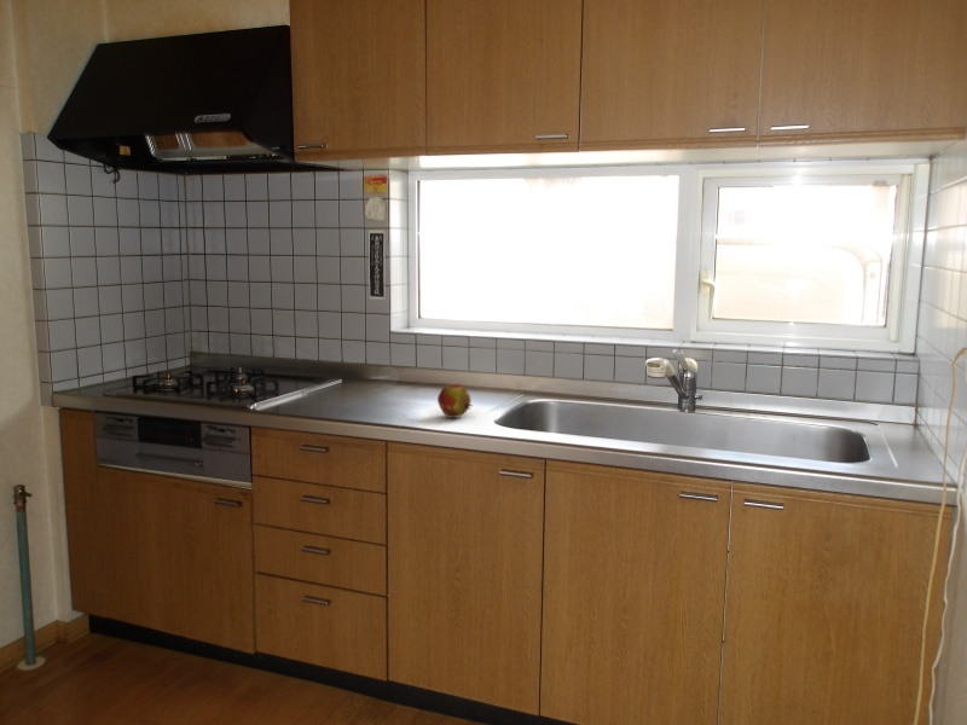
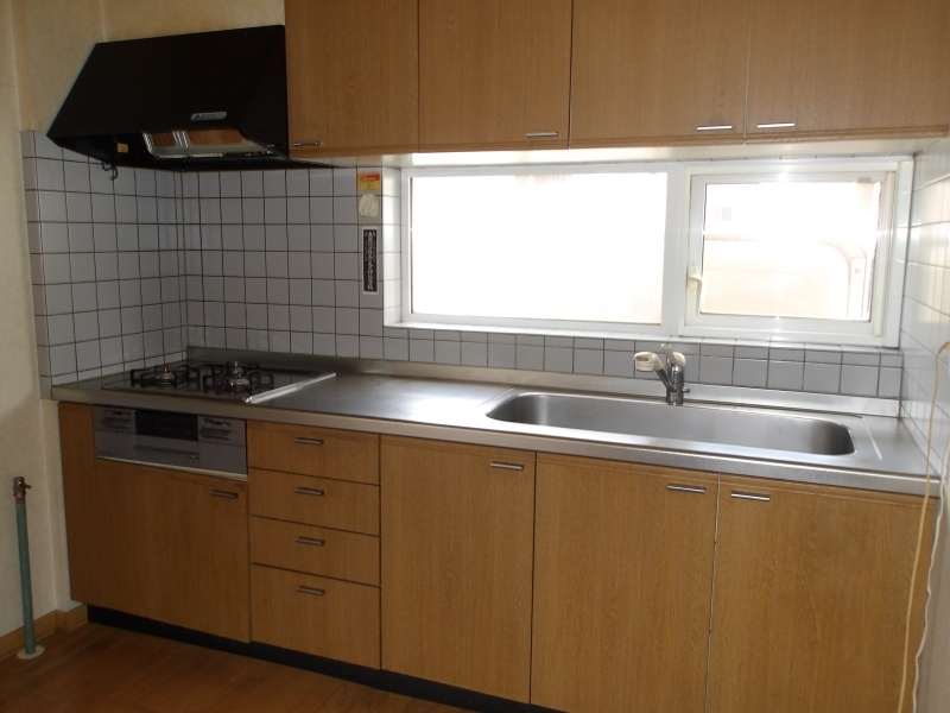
- fruit (456, 401)
